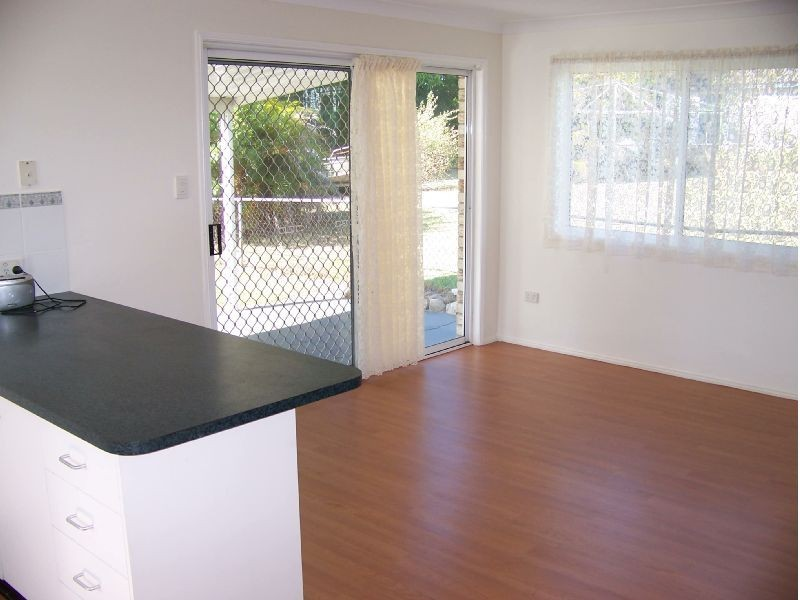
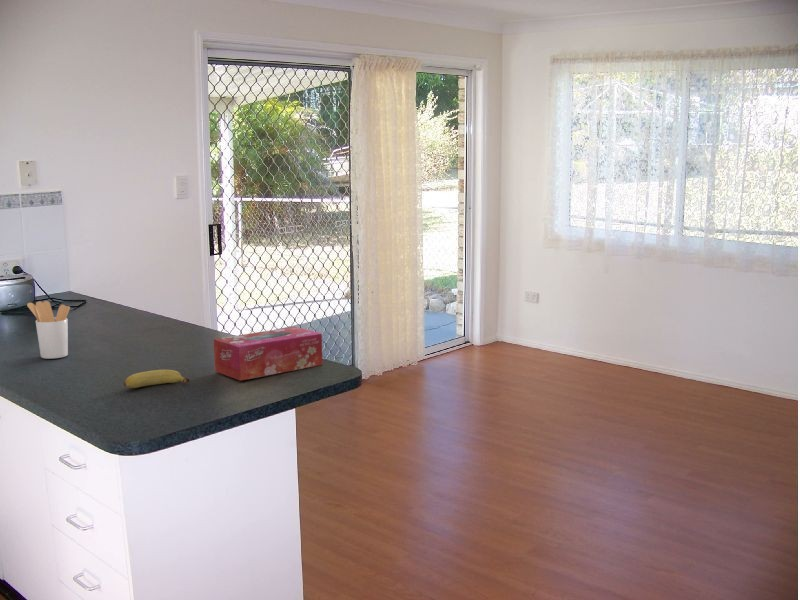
+ banana (154, 380)
+ utensil holder (48, 328)
+ tissue box (268, 352)
